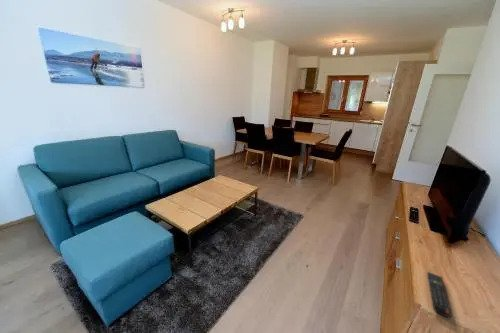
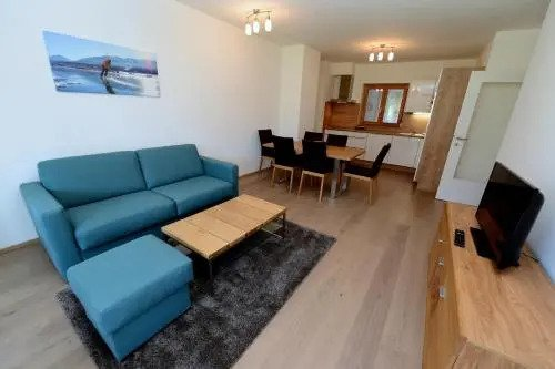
- remote control (438, 292)
